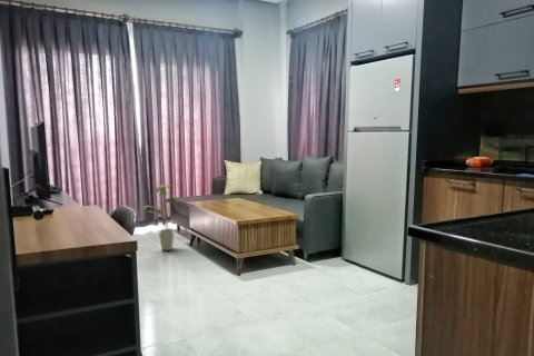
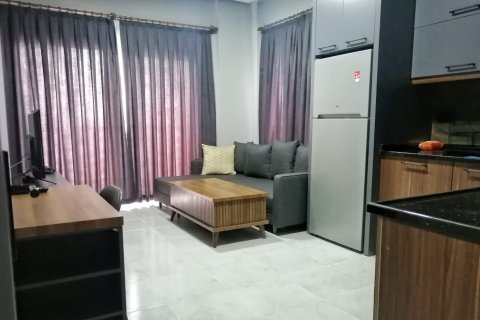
- house plant (161, 217)
